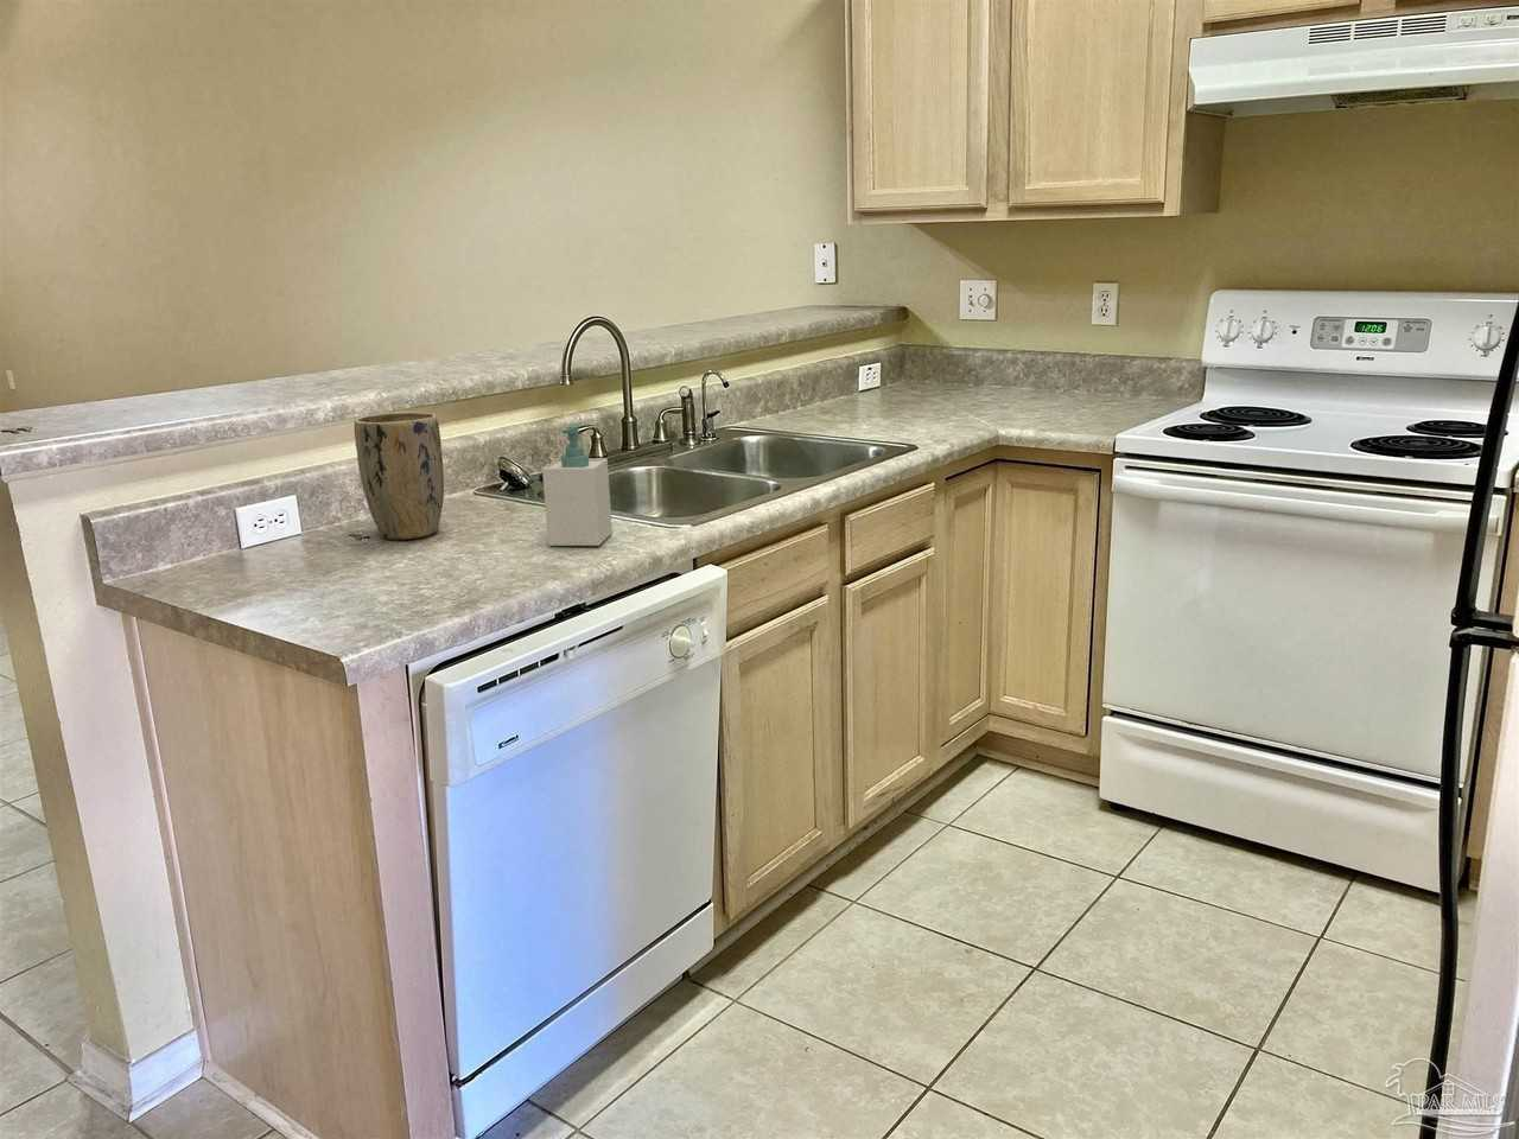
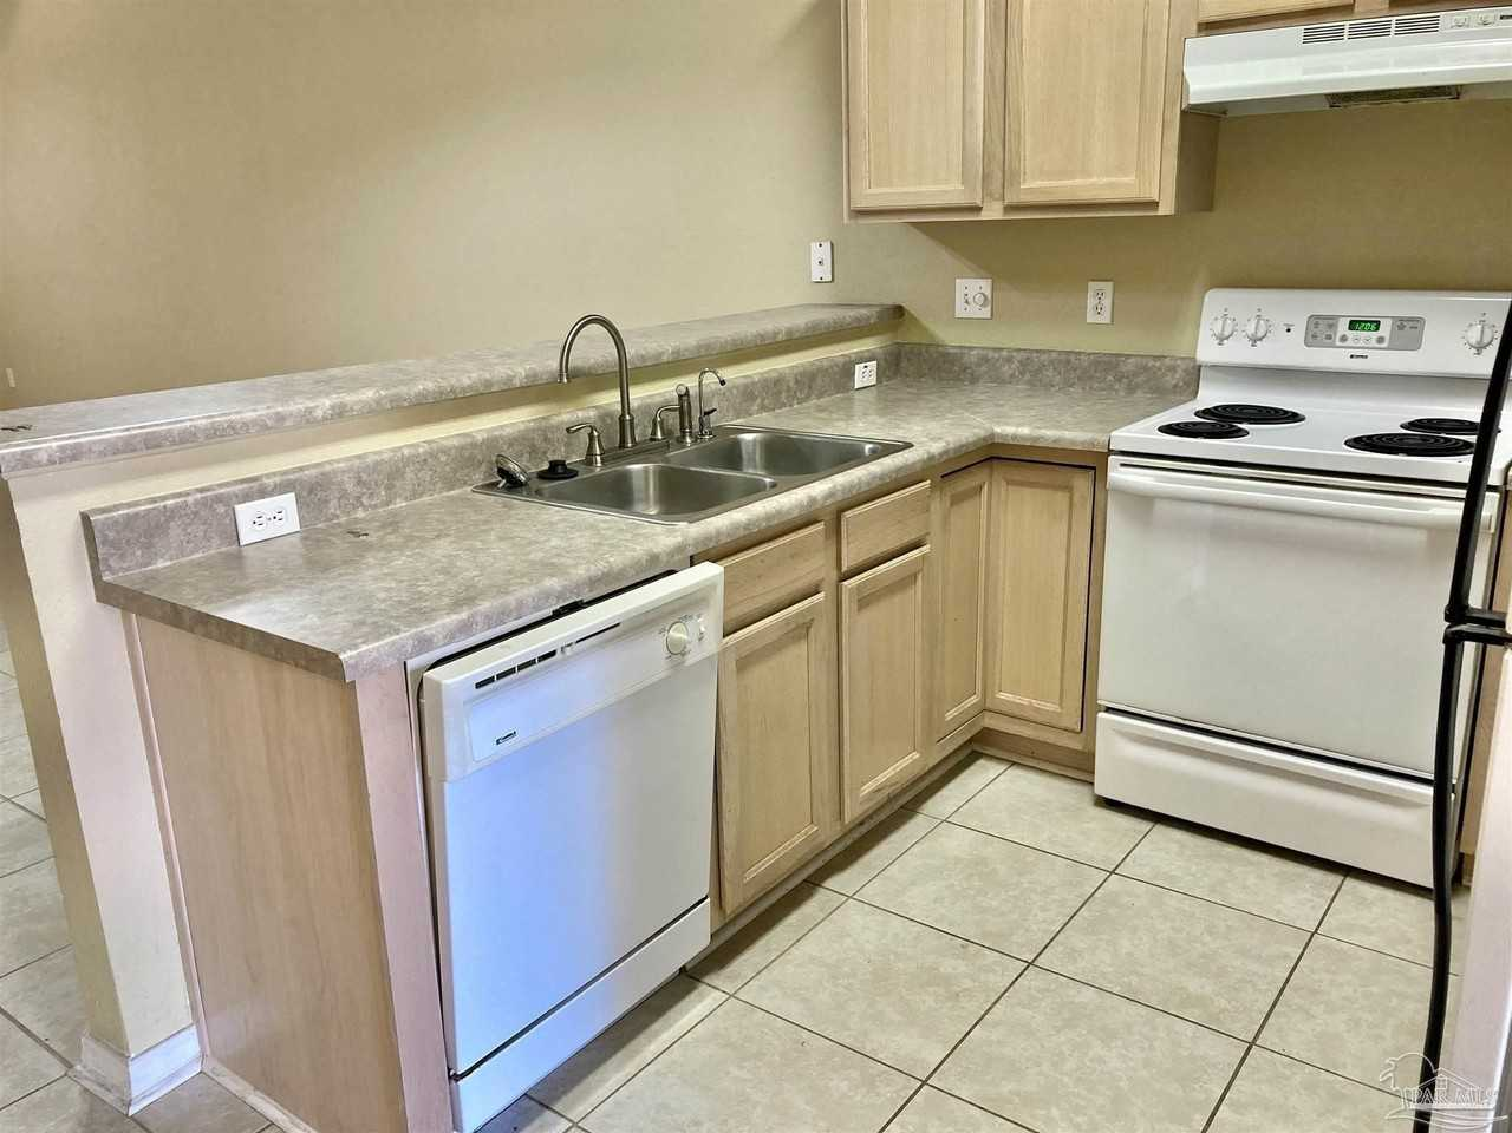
- plant pot (401, 476)
- soap bottle (575, 483)
